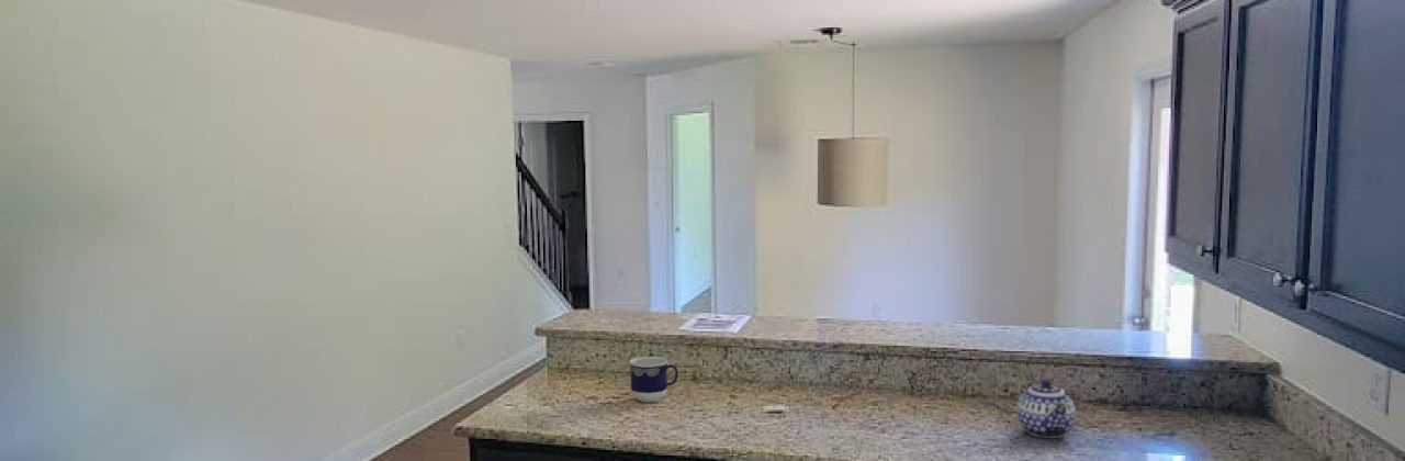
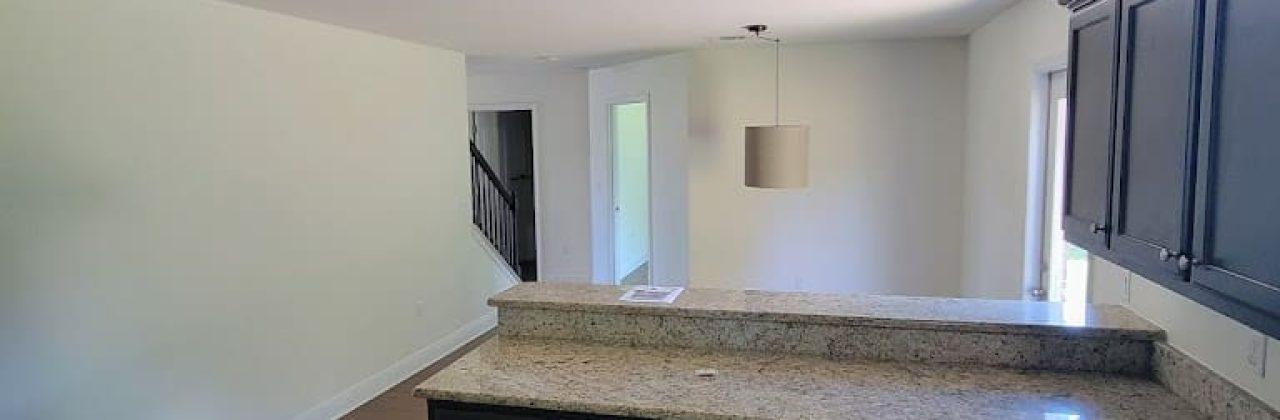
- teapot (1045, 406)
- cup (654, 380)
